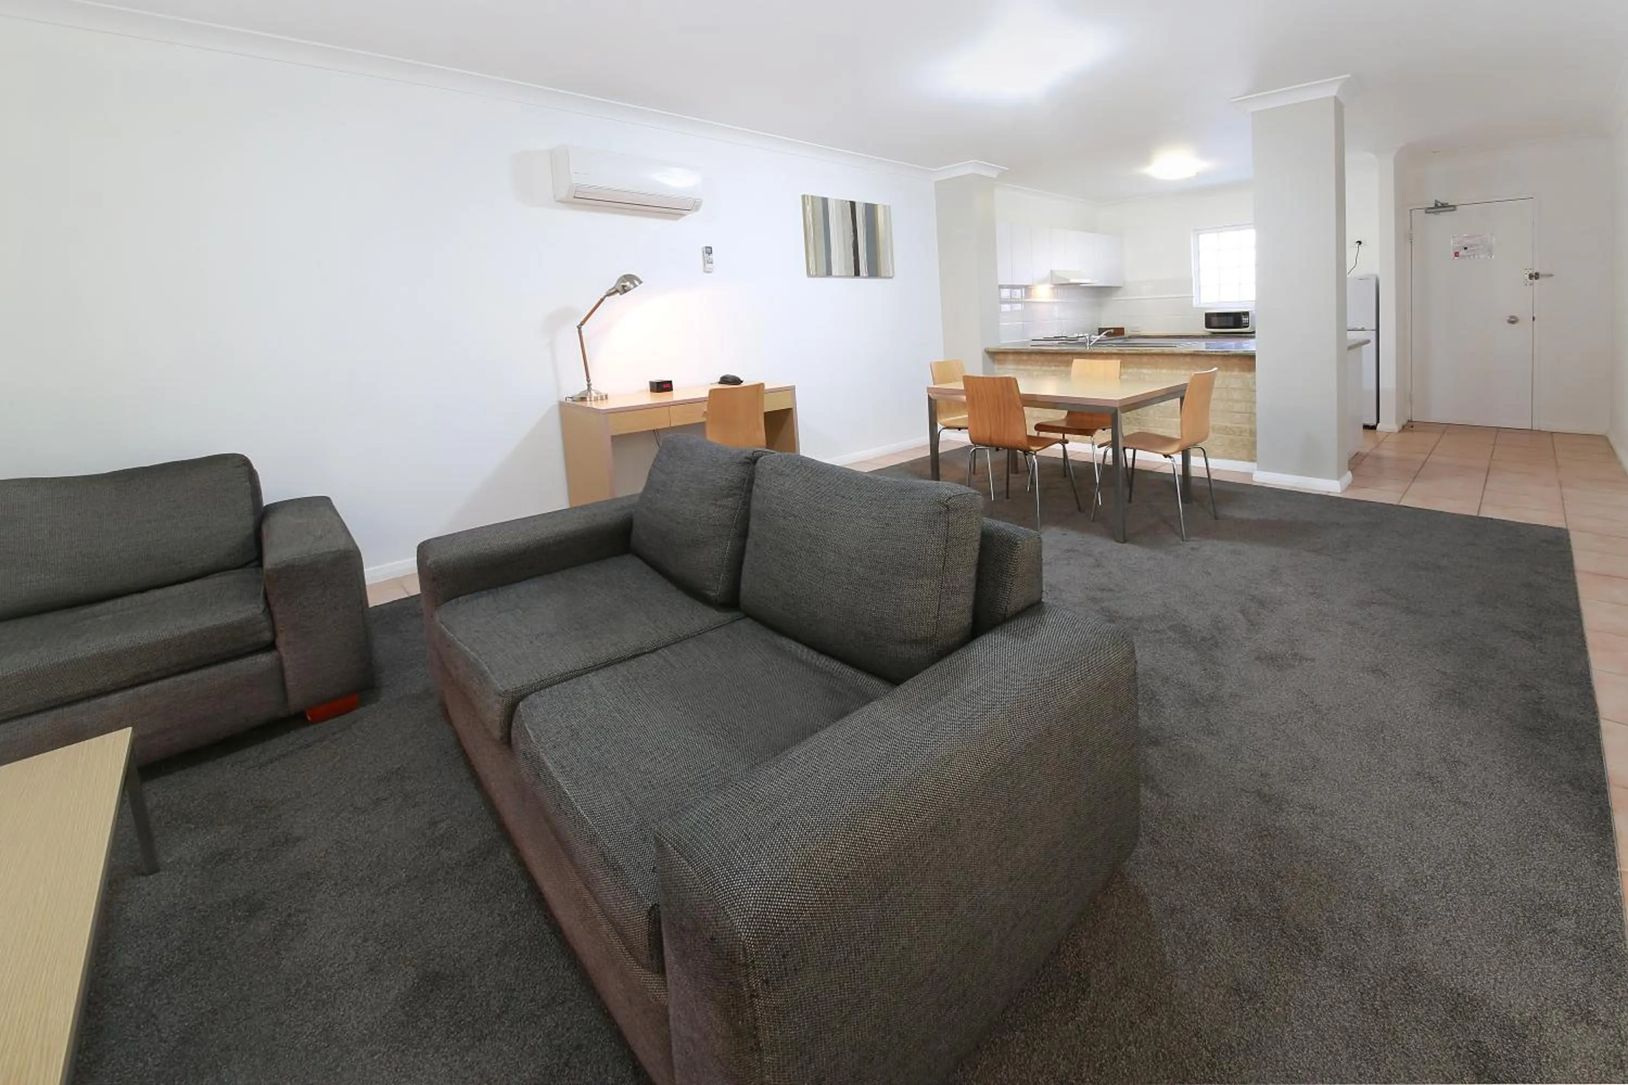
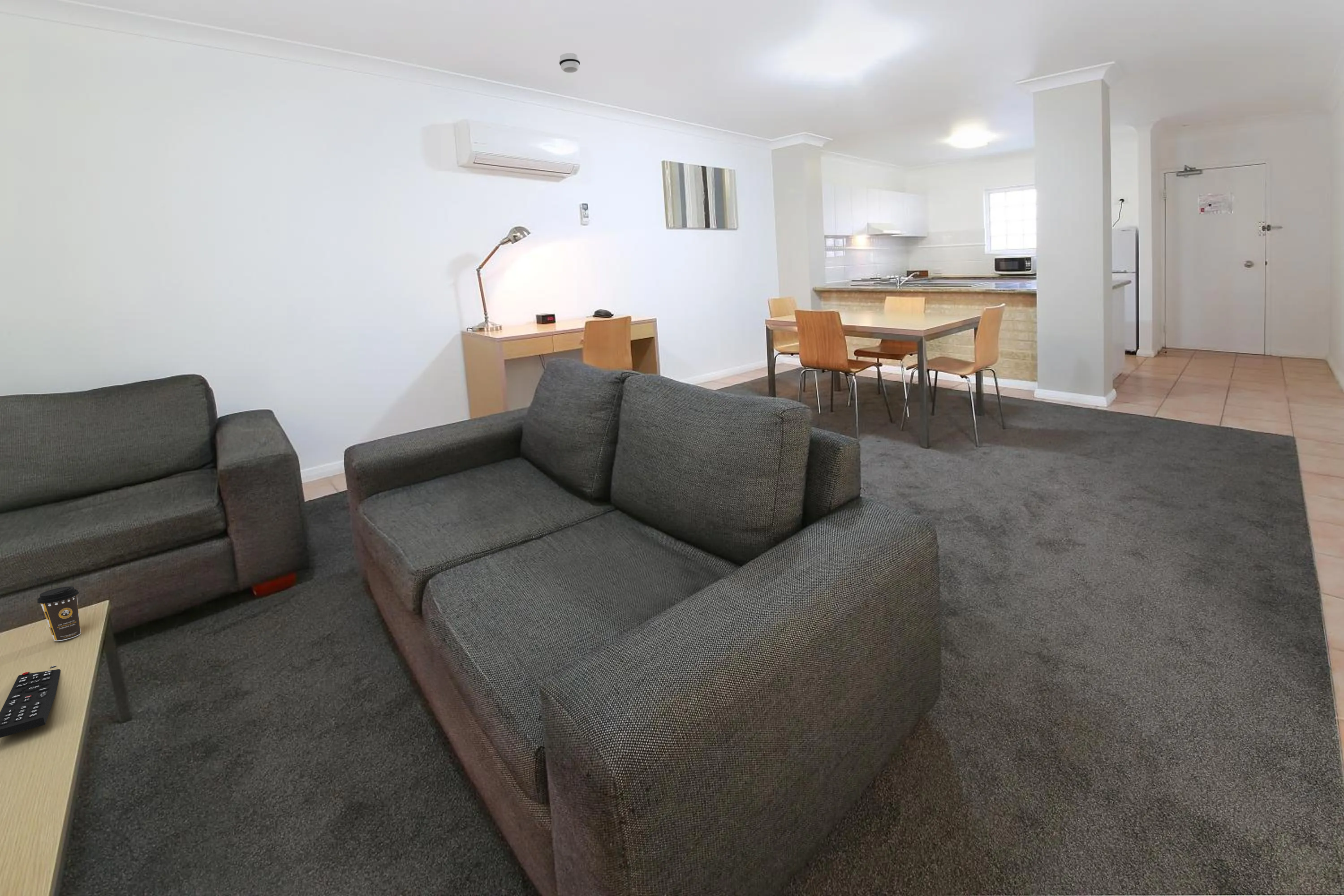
+ coffee cup (62, 614)
+ smoke detector (569, 63)
+ remote control (30, 697)
